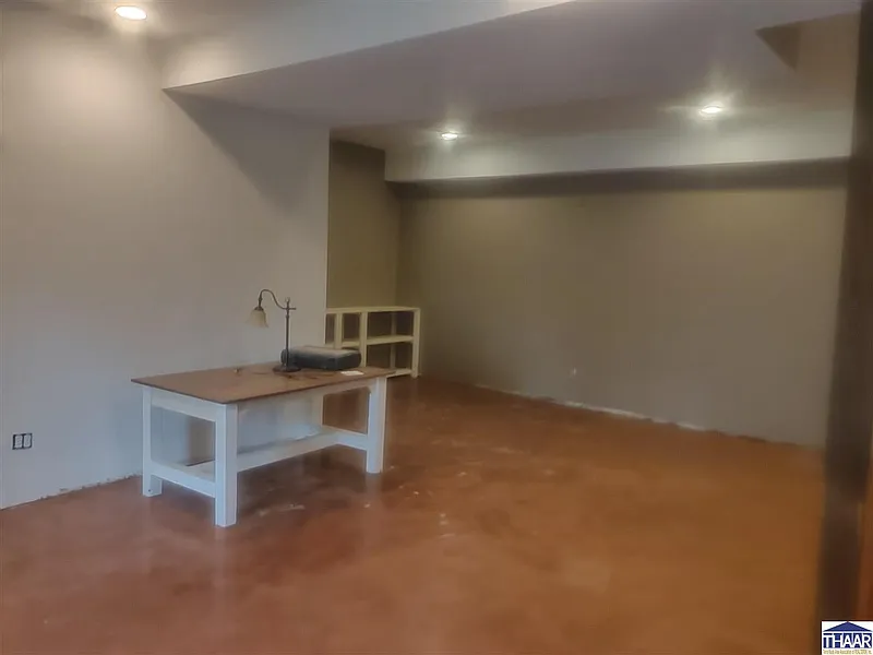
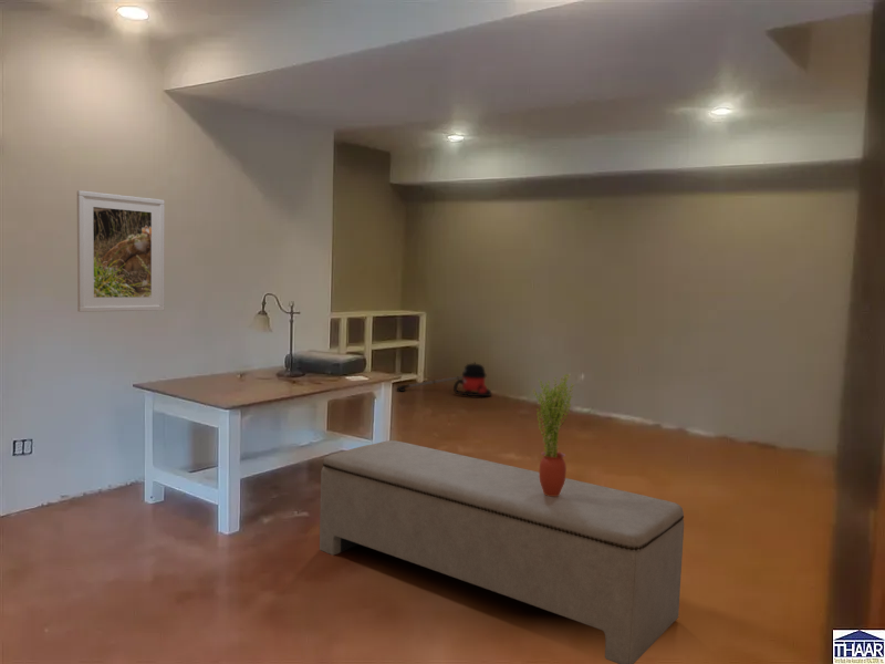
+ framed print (123, 253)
+ vacuum cleaner (445, 378)
+ bench (485, 528)
+ potted plant (551, 432)
